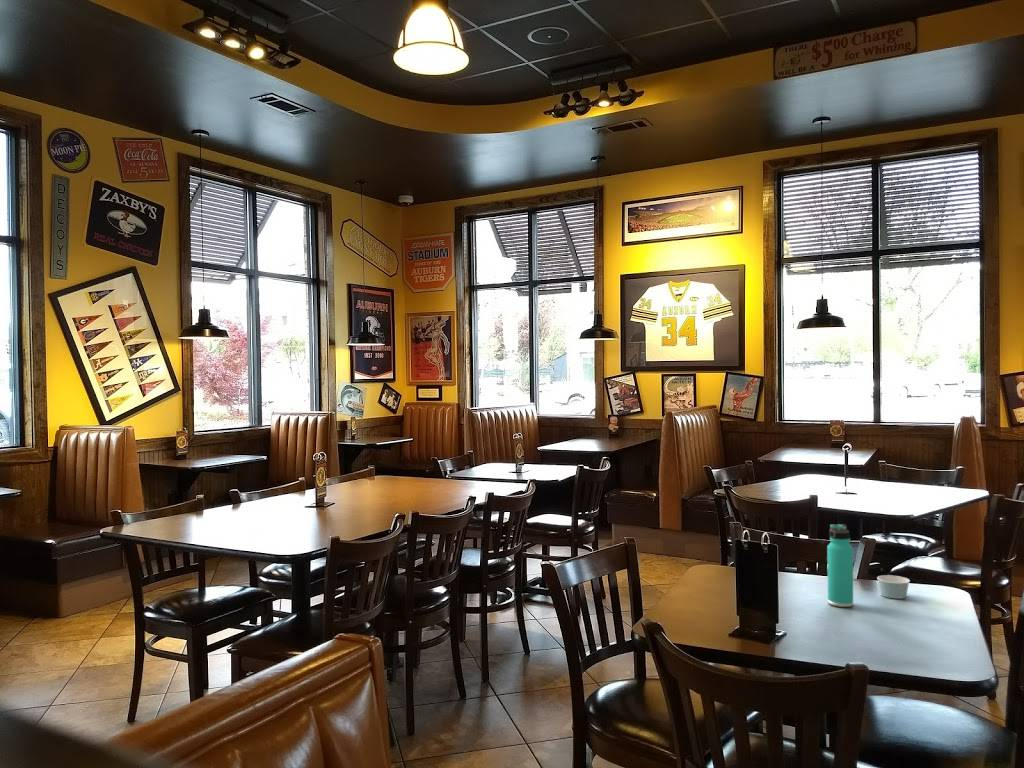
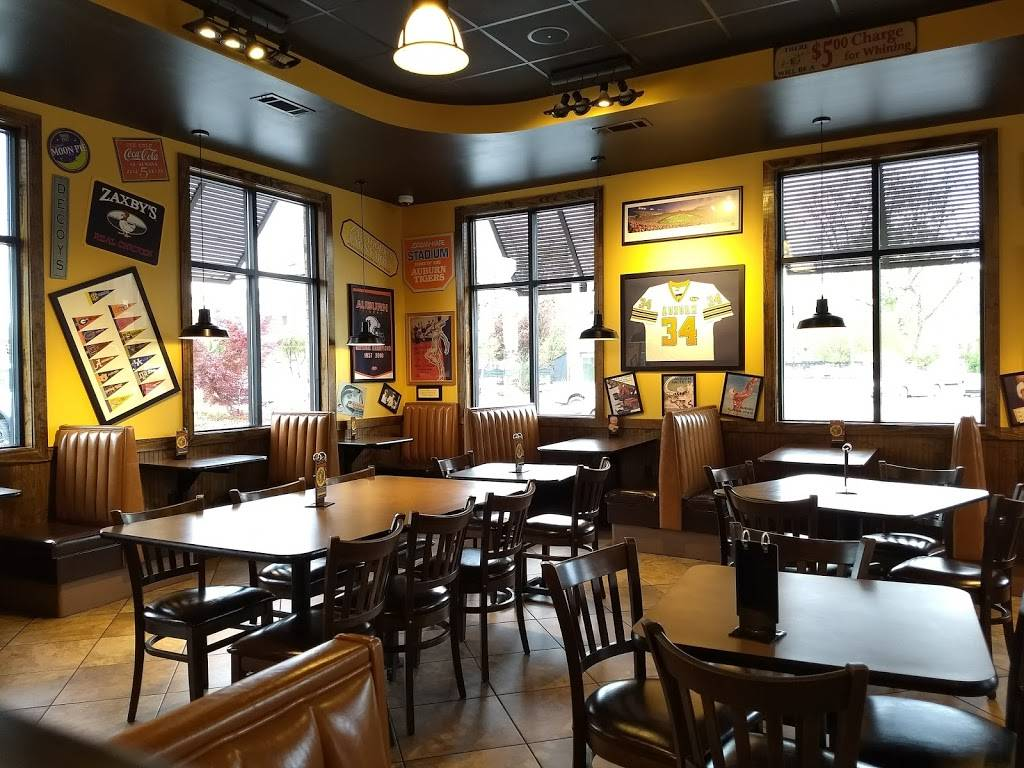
- thermos bottle (840, 564)
- paper cup (893, 587)
